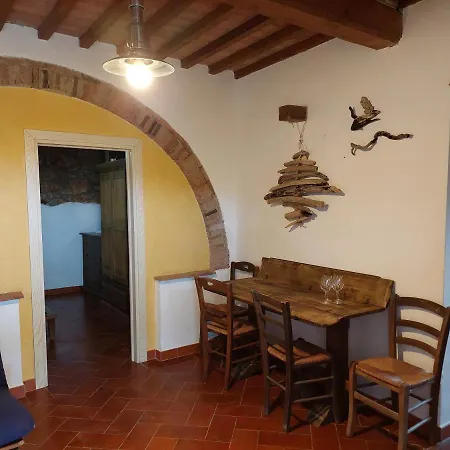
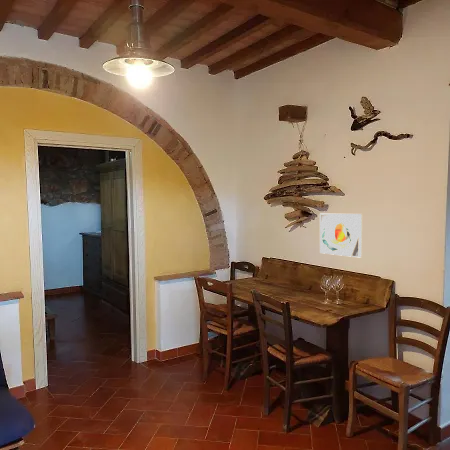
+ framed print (339, 234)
